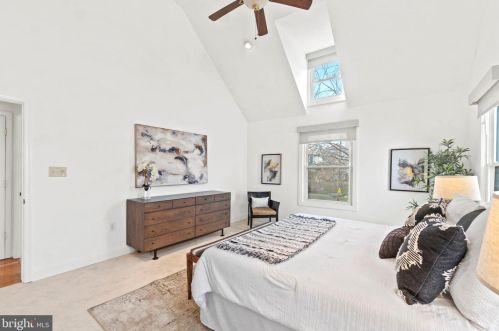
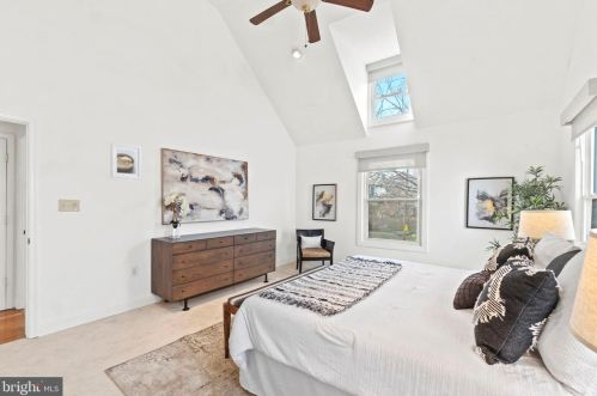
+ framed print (126, 162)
